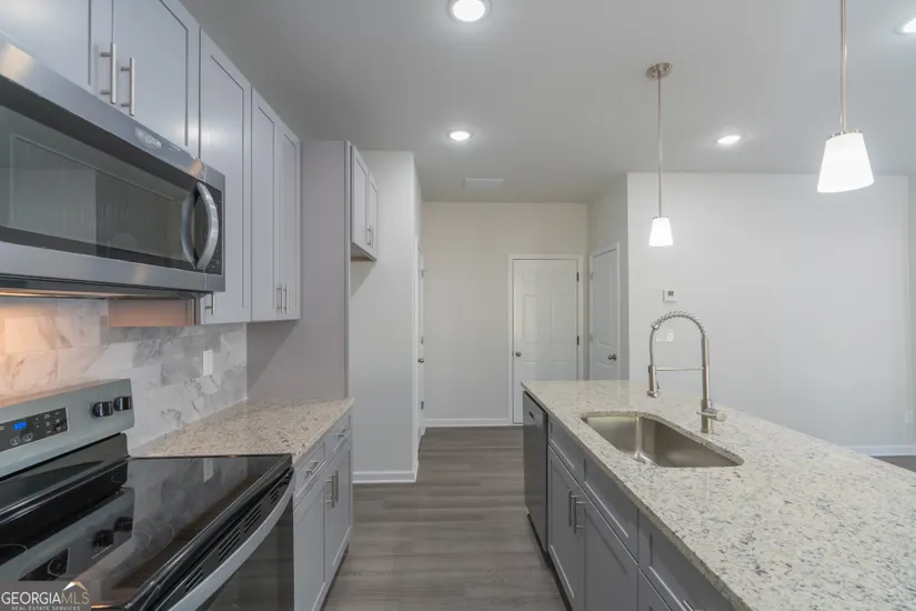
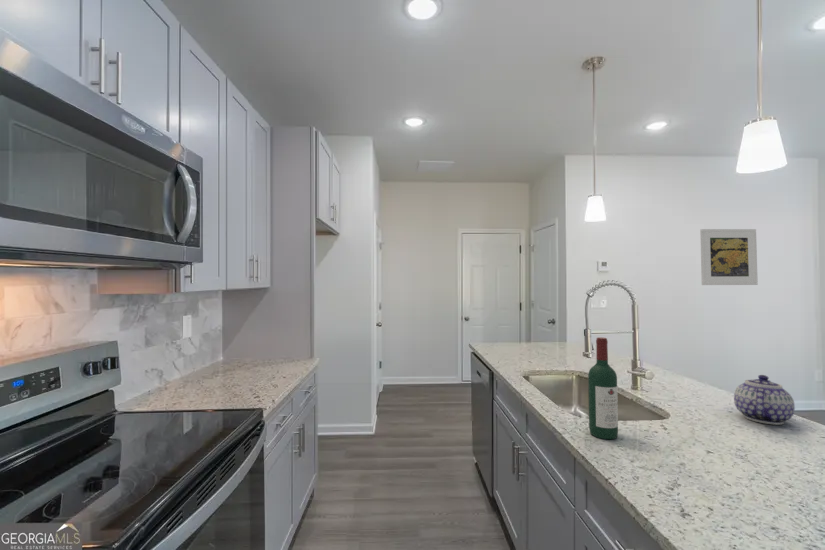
+ wine bottle (602, 386)
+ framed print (728, 257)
+ teapot (762, 397)
